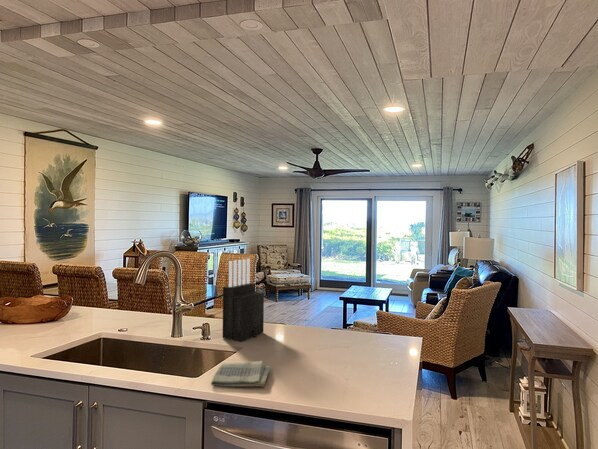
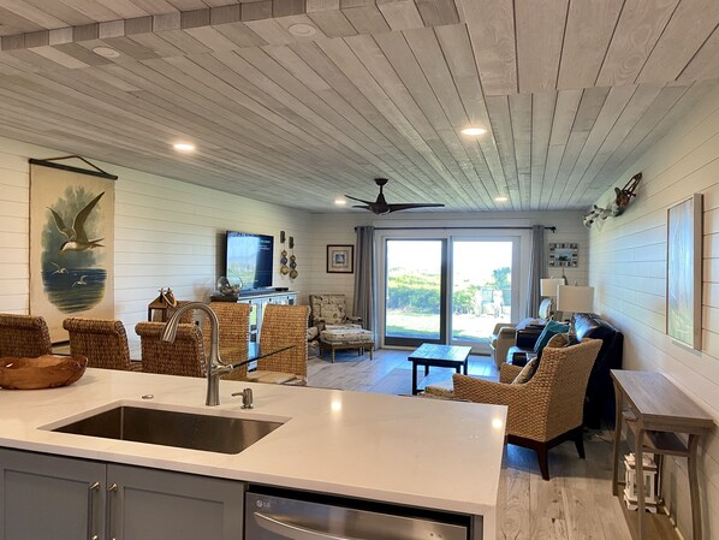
- knife block (245, 298)
- dish towel (242, 373)
